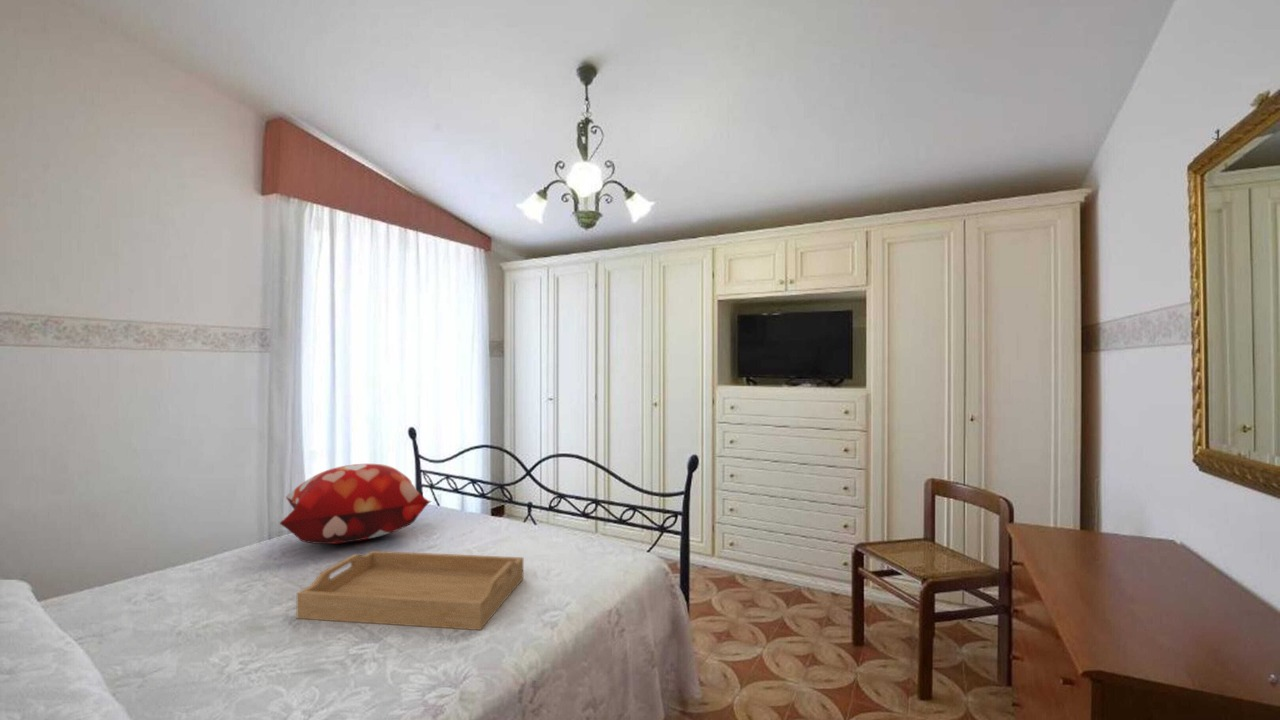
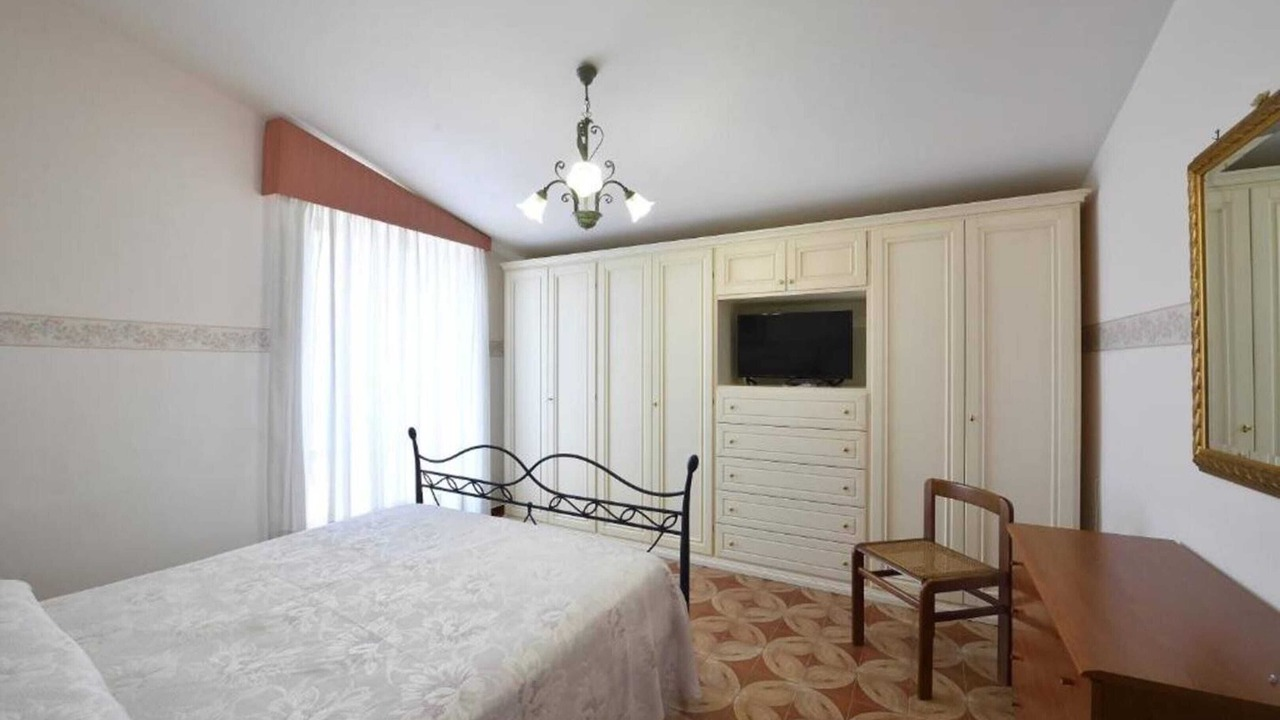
- decorative pillow (357, 499)
- serving tray (419, 581)
